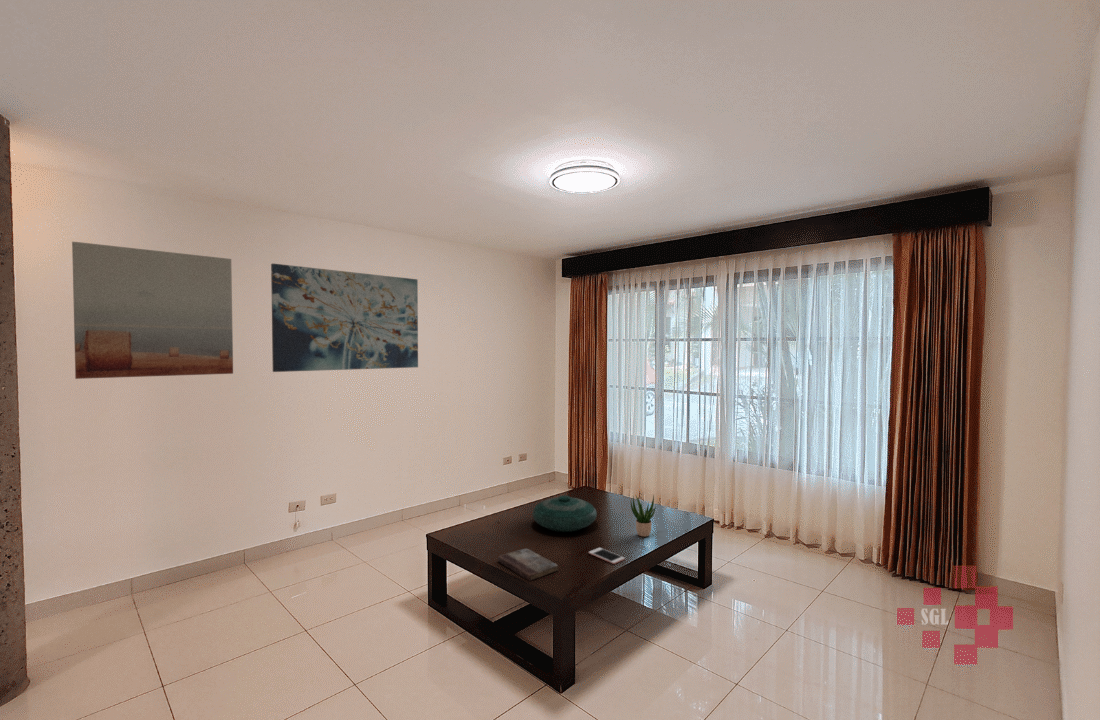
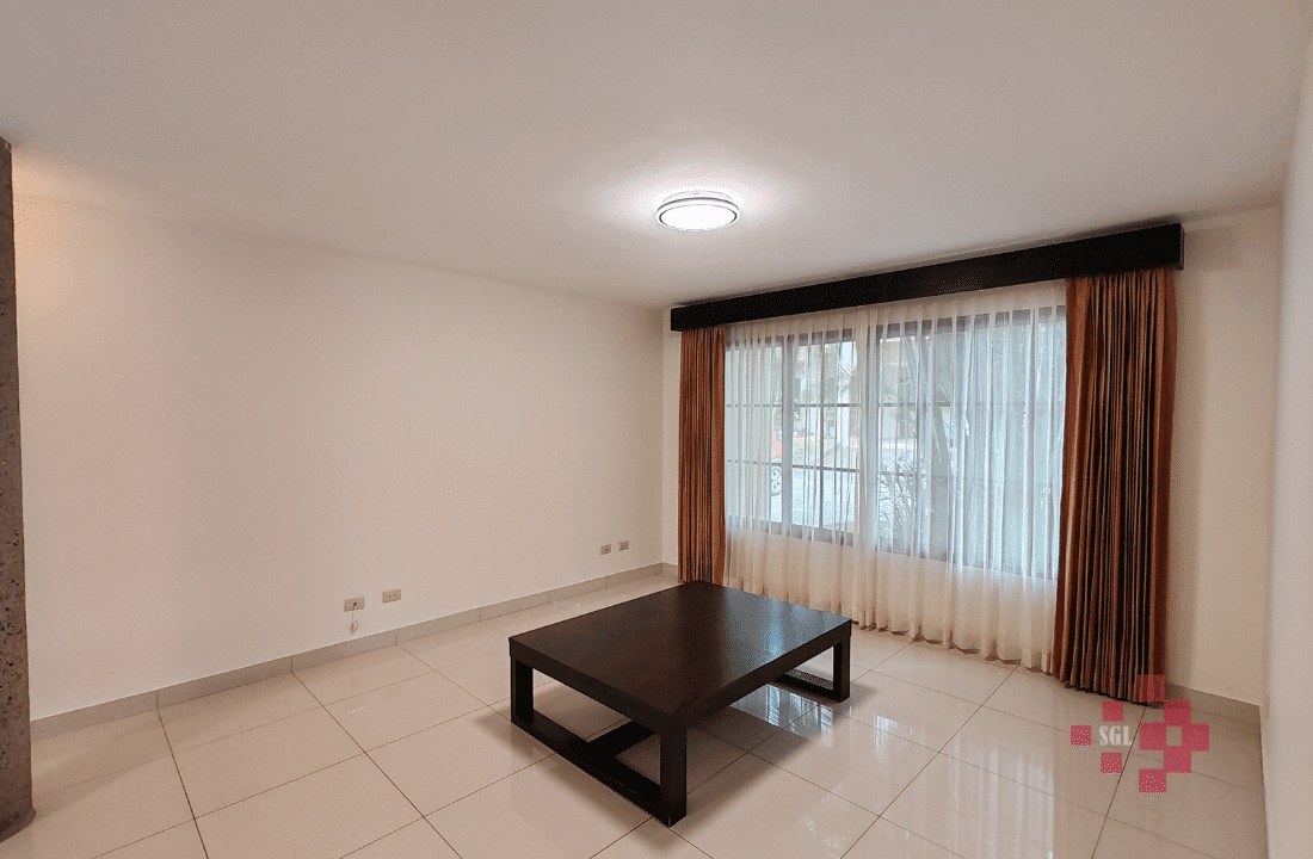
- potted plant (642, 513)
- cell phone (606, 555)
- wall art (352, 321)
- wall art (159, 313)
- decorative bowl (564, 510)
- book (527, 563)
